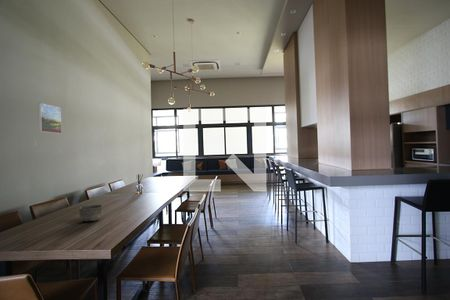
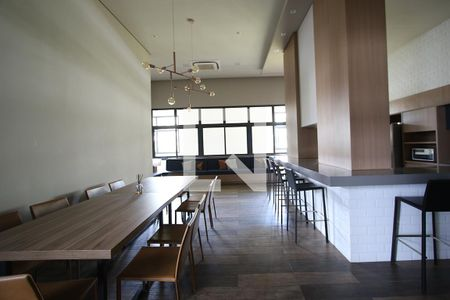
- bowl (91, 213)
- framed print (50, 119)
